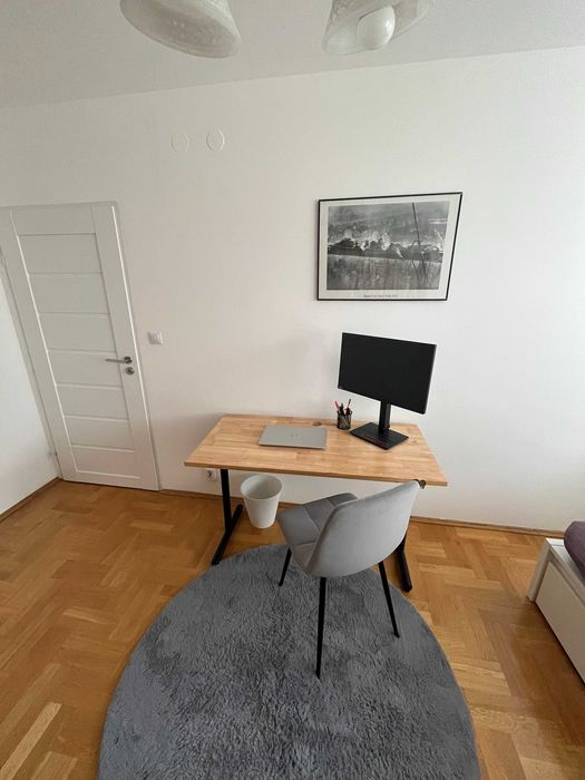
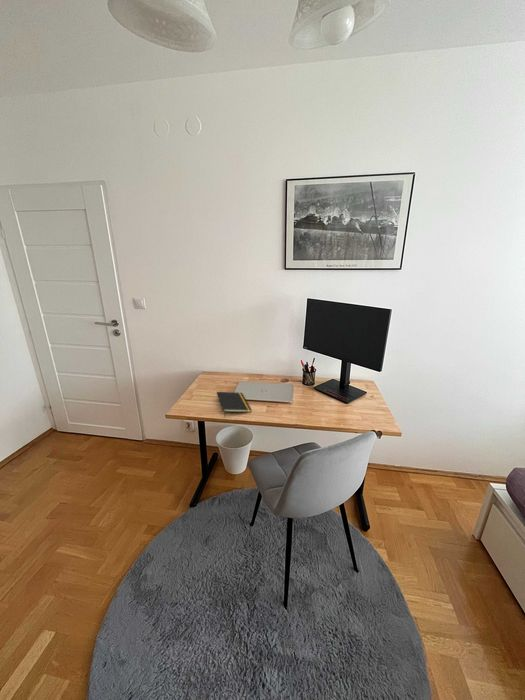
+ notepad (233, 401)
